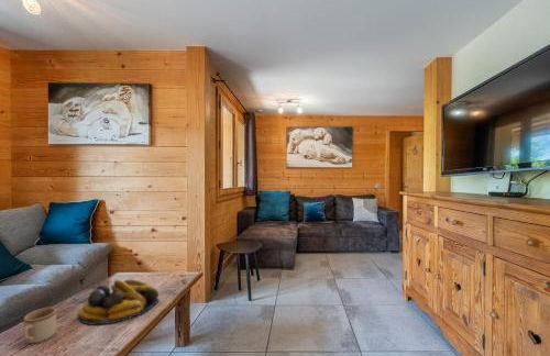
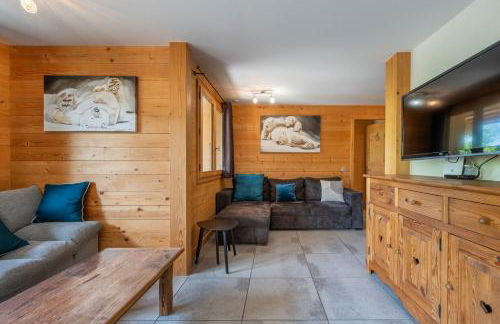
- mug (37, 327)
- fruit bowl (120, 293)
